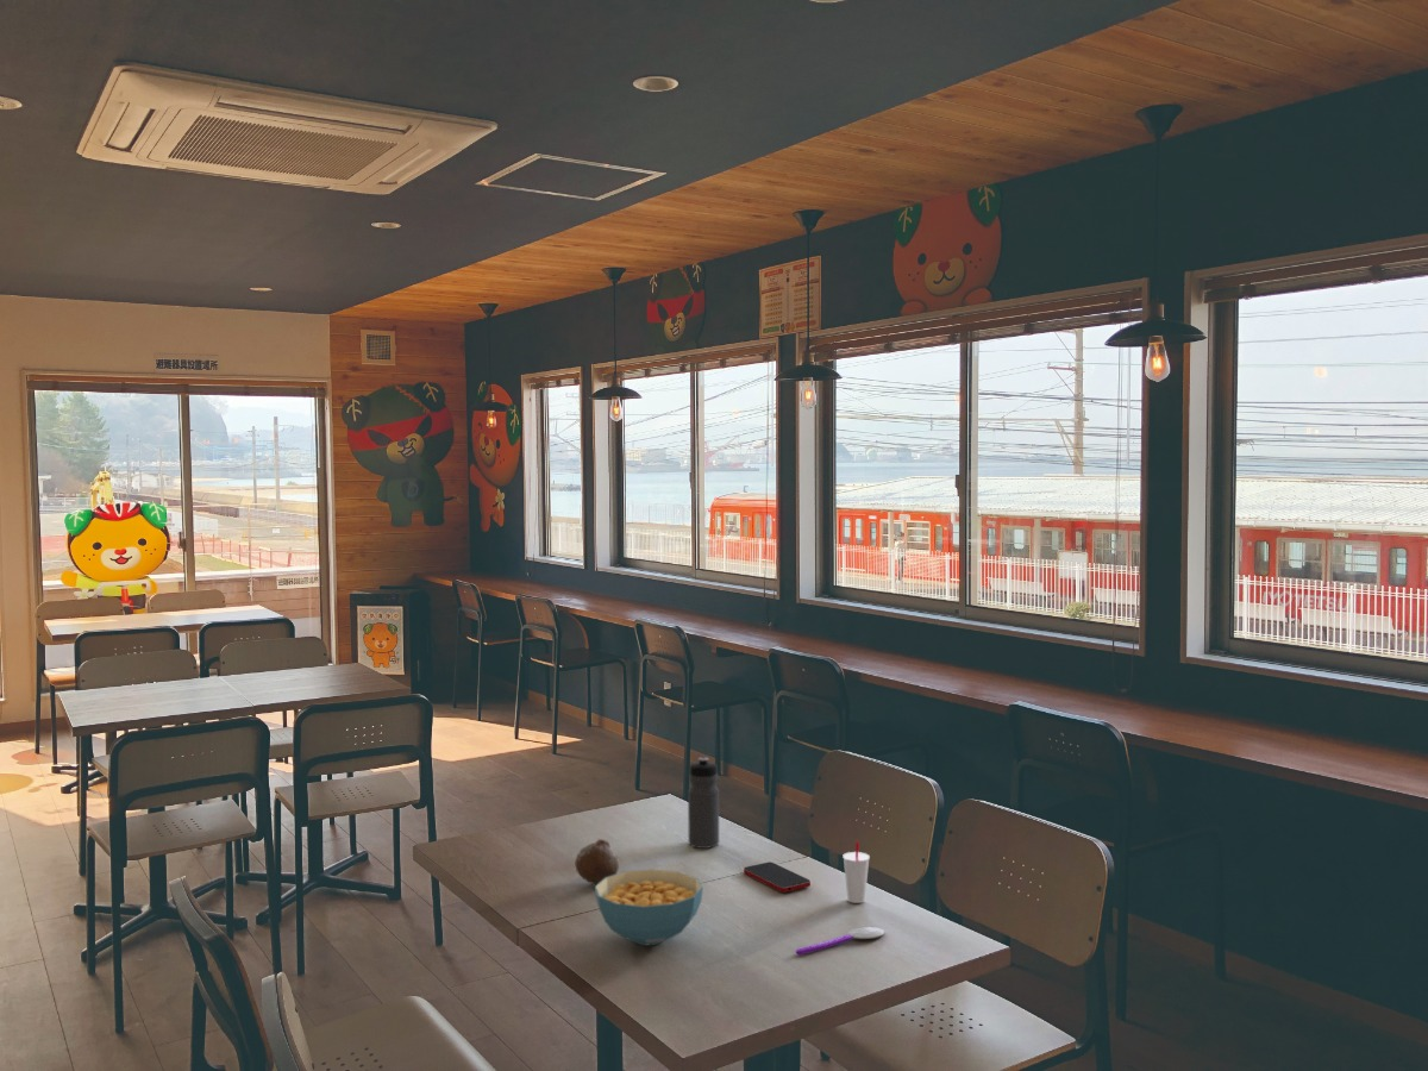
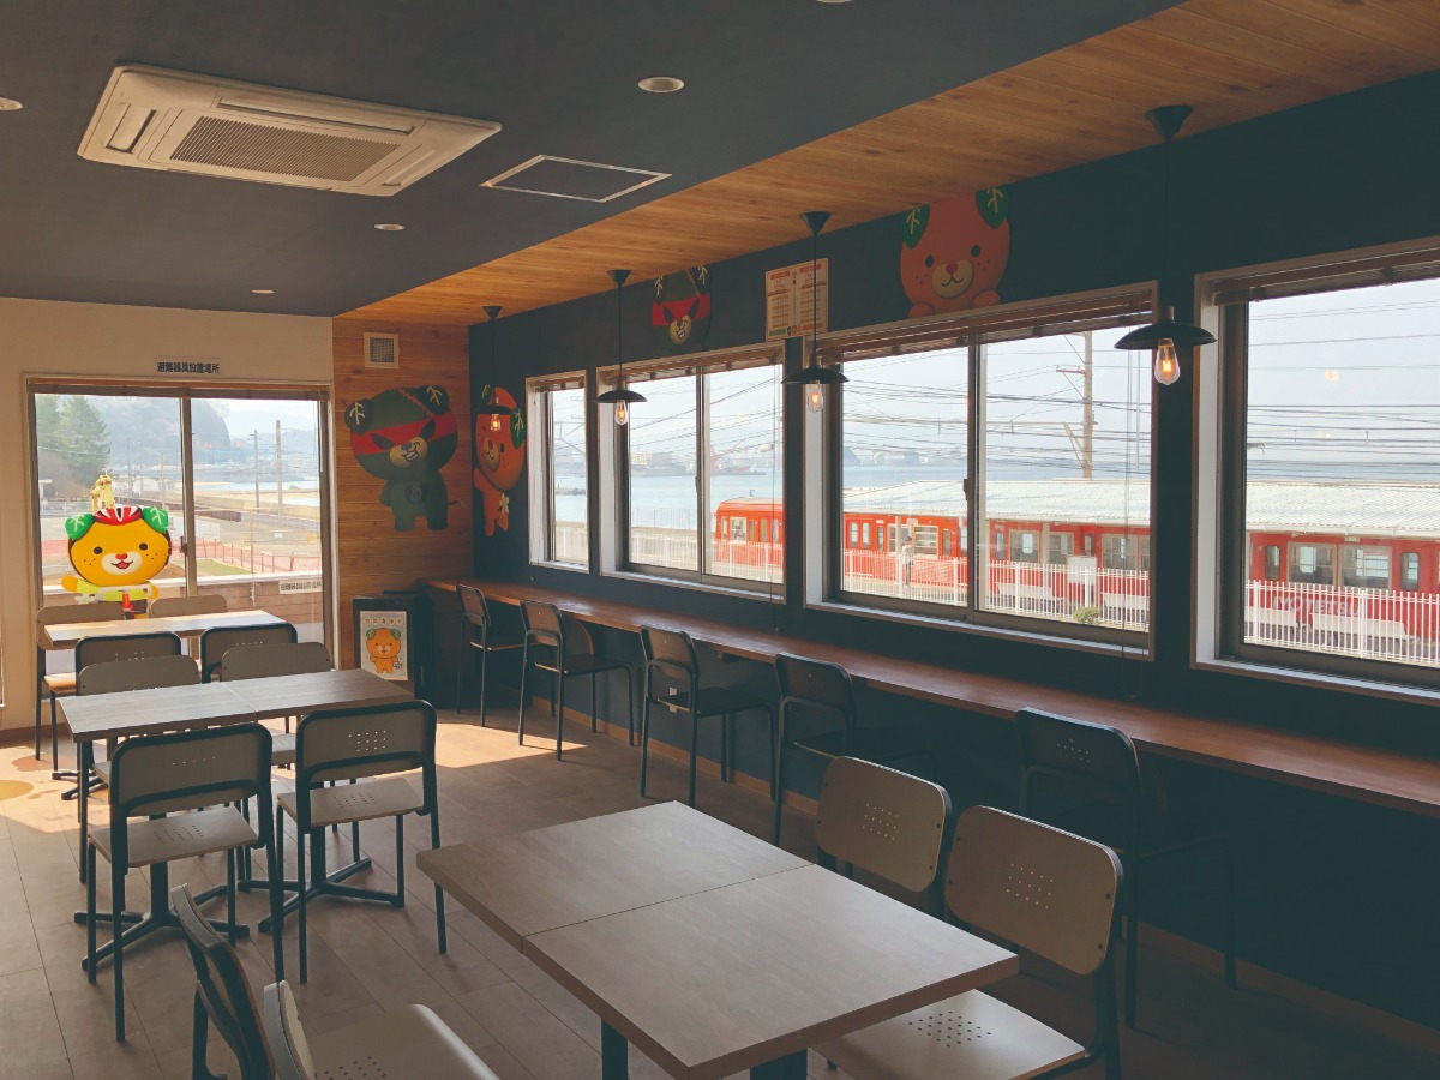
- spoon (840, 939)
- cup (856, 870)
- fruit (596, 863)
- water bottle (703, 801)
- cereal bowl (649, 913)
- smartphone (776, 876)
